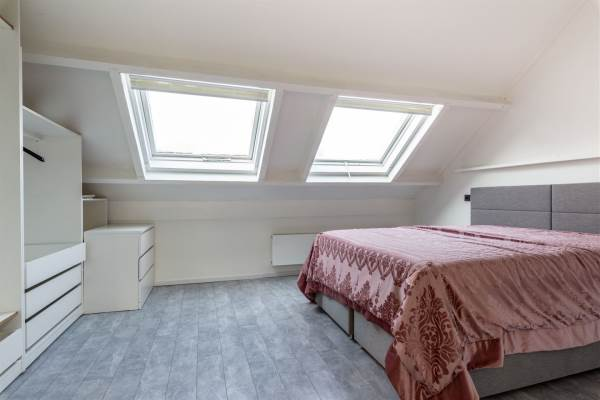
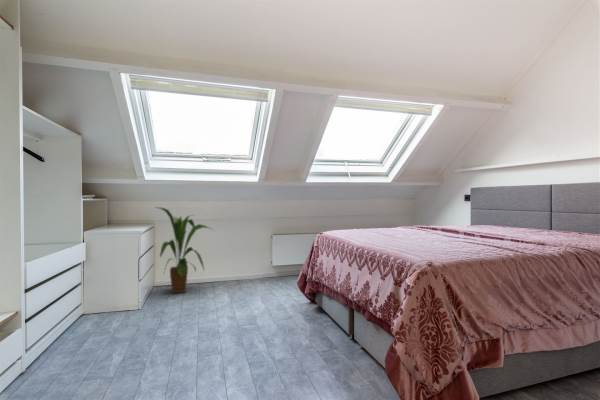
+ house plant (187, 248)
